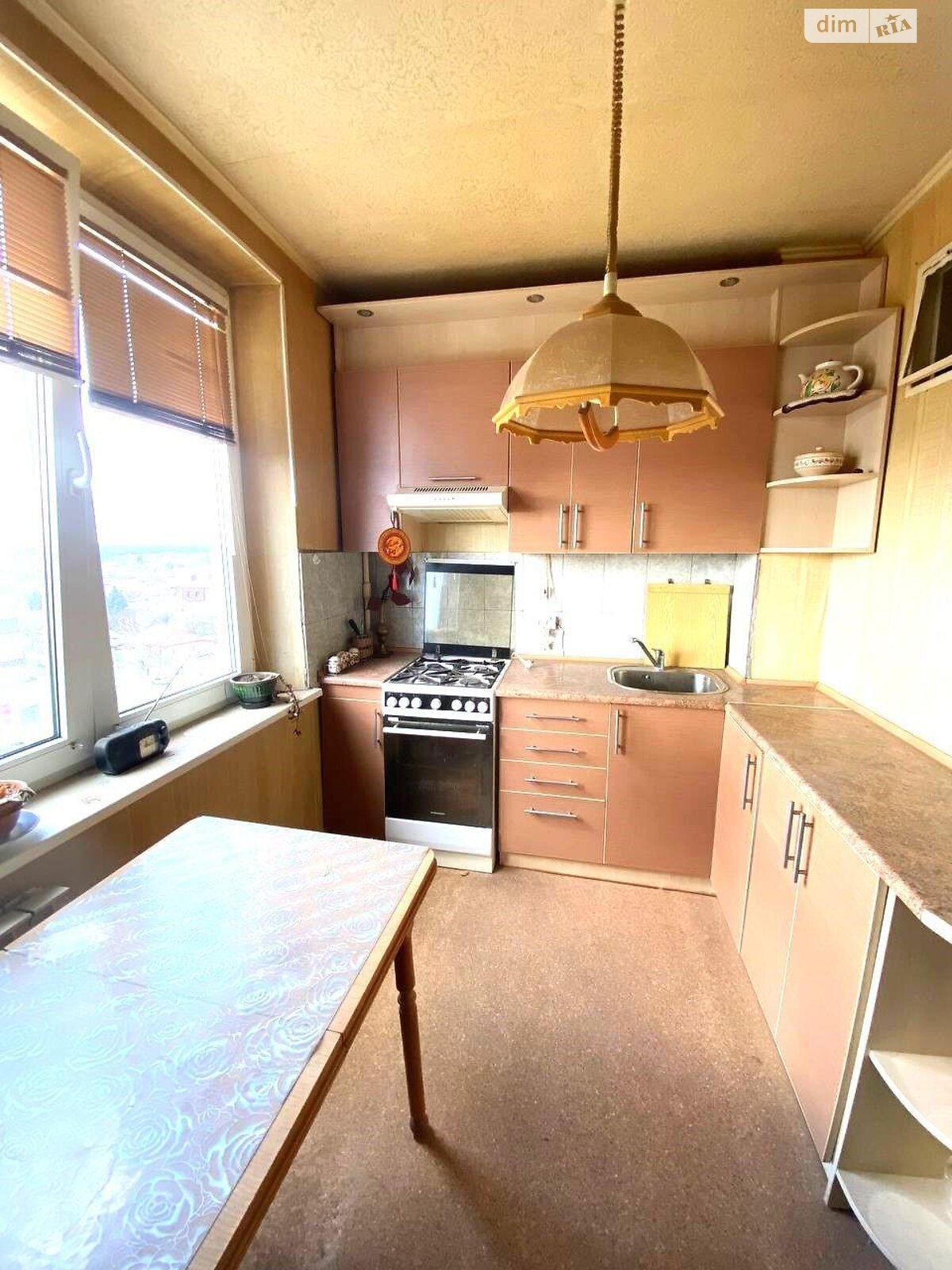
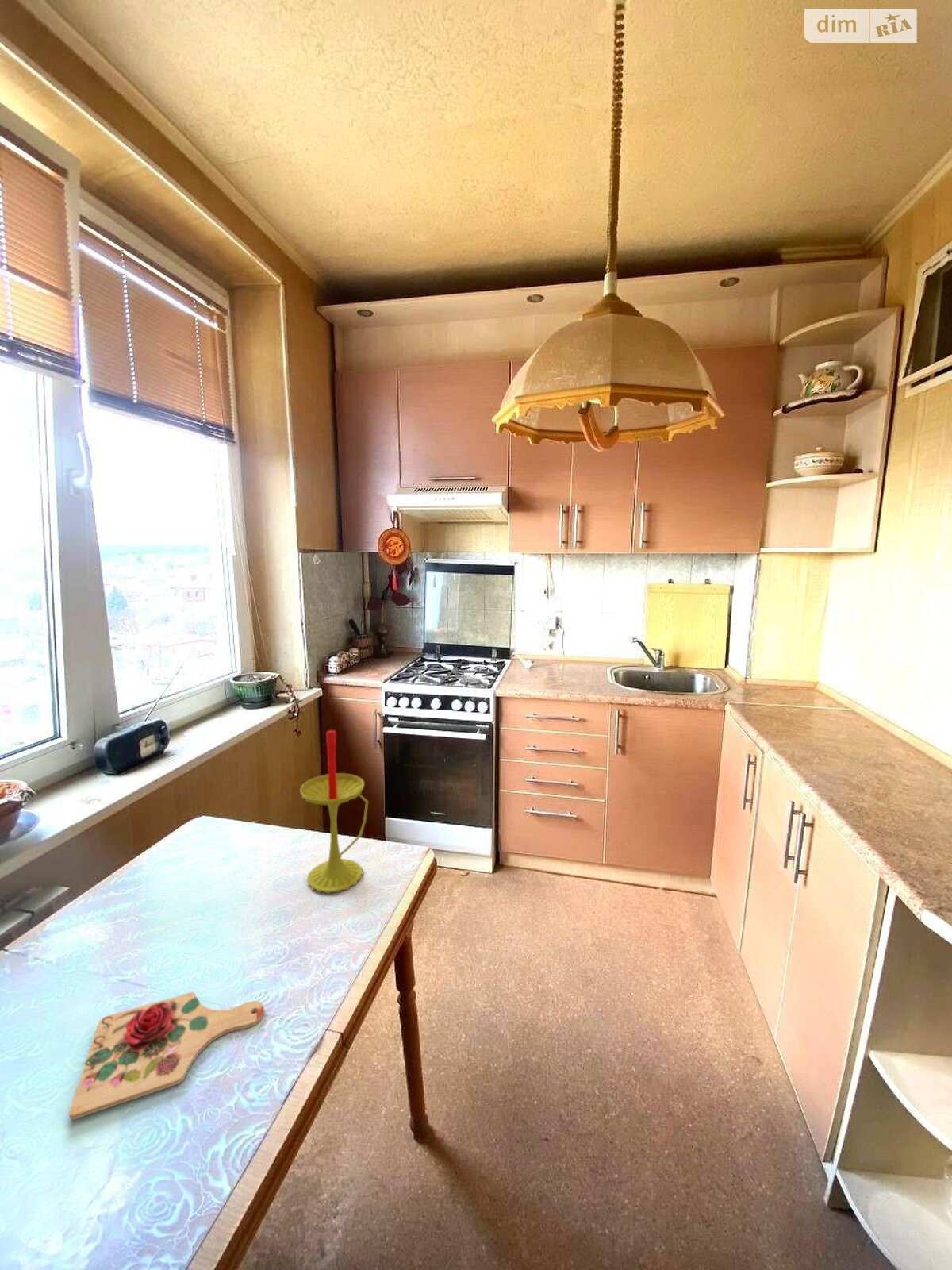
+ candle (334, 802)
+ cutting board (179, 1029)
